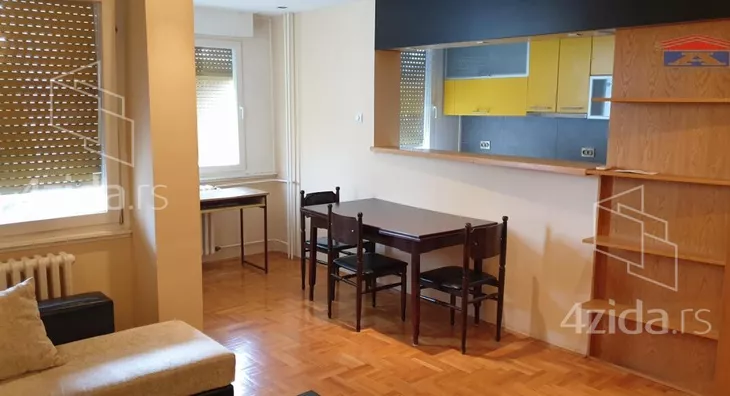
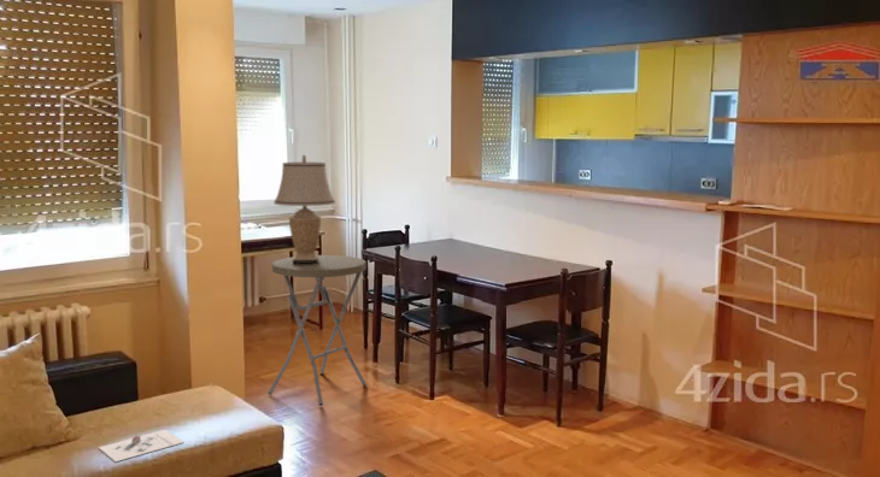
+ table lamp (304, 208)
+ architectural model (141, 441)
+ side table (332, 334)
